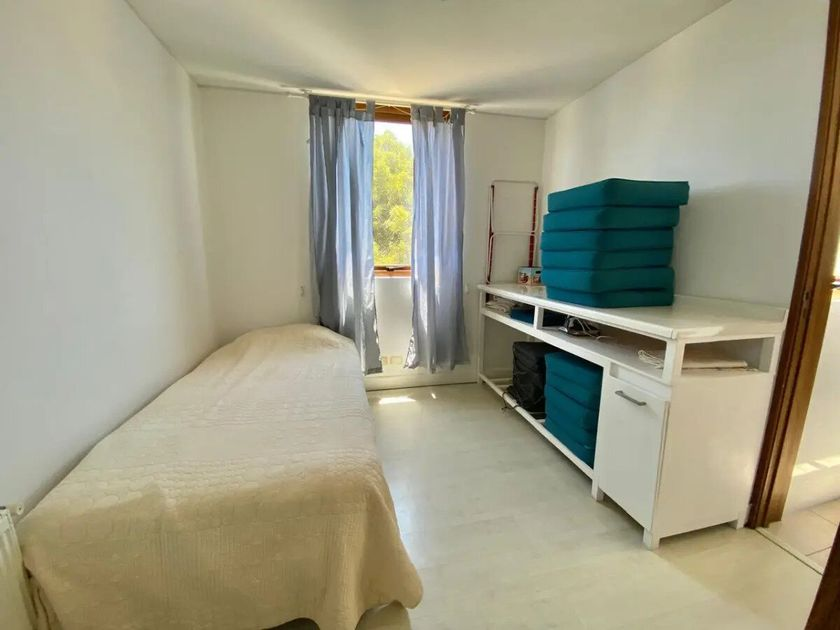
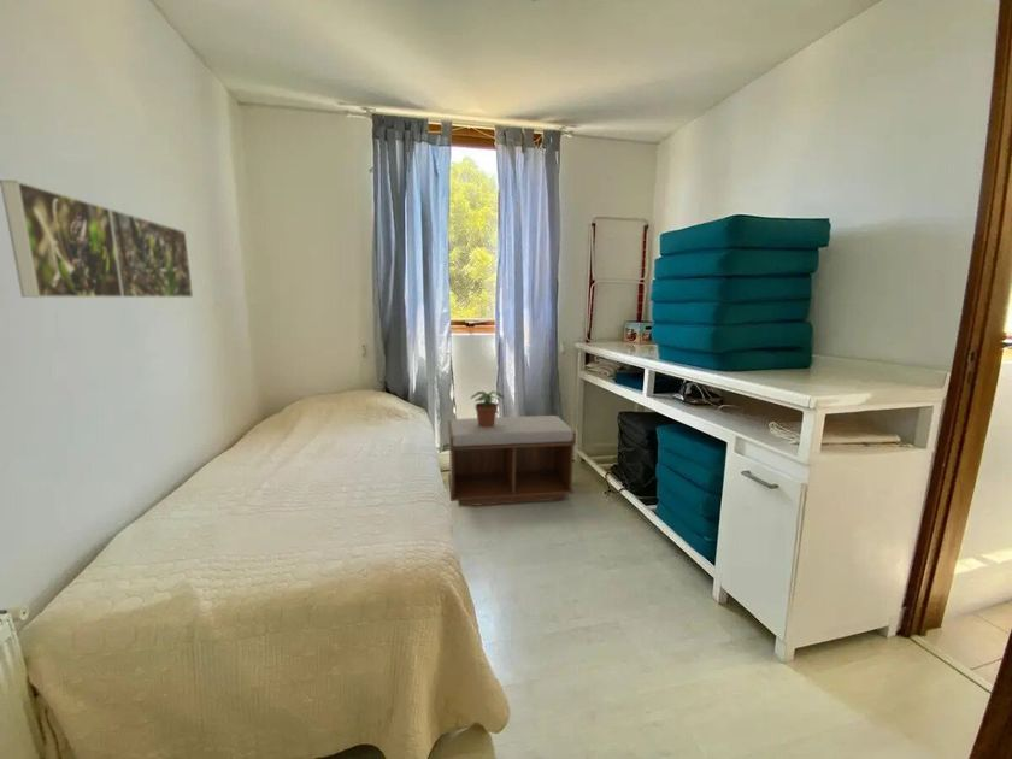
+ potted plant (487, 408)
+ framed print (124, 255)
+ bench (508, 458)
